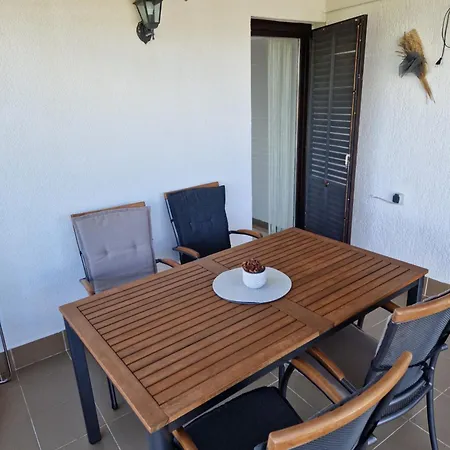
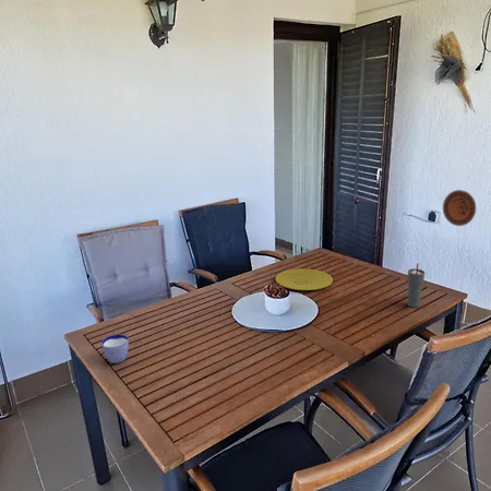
+ cup (415, 283)
+ cup (113, 348)
+ decorative plate (458, 207)
+ plate (303, 279)
